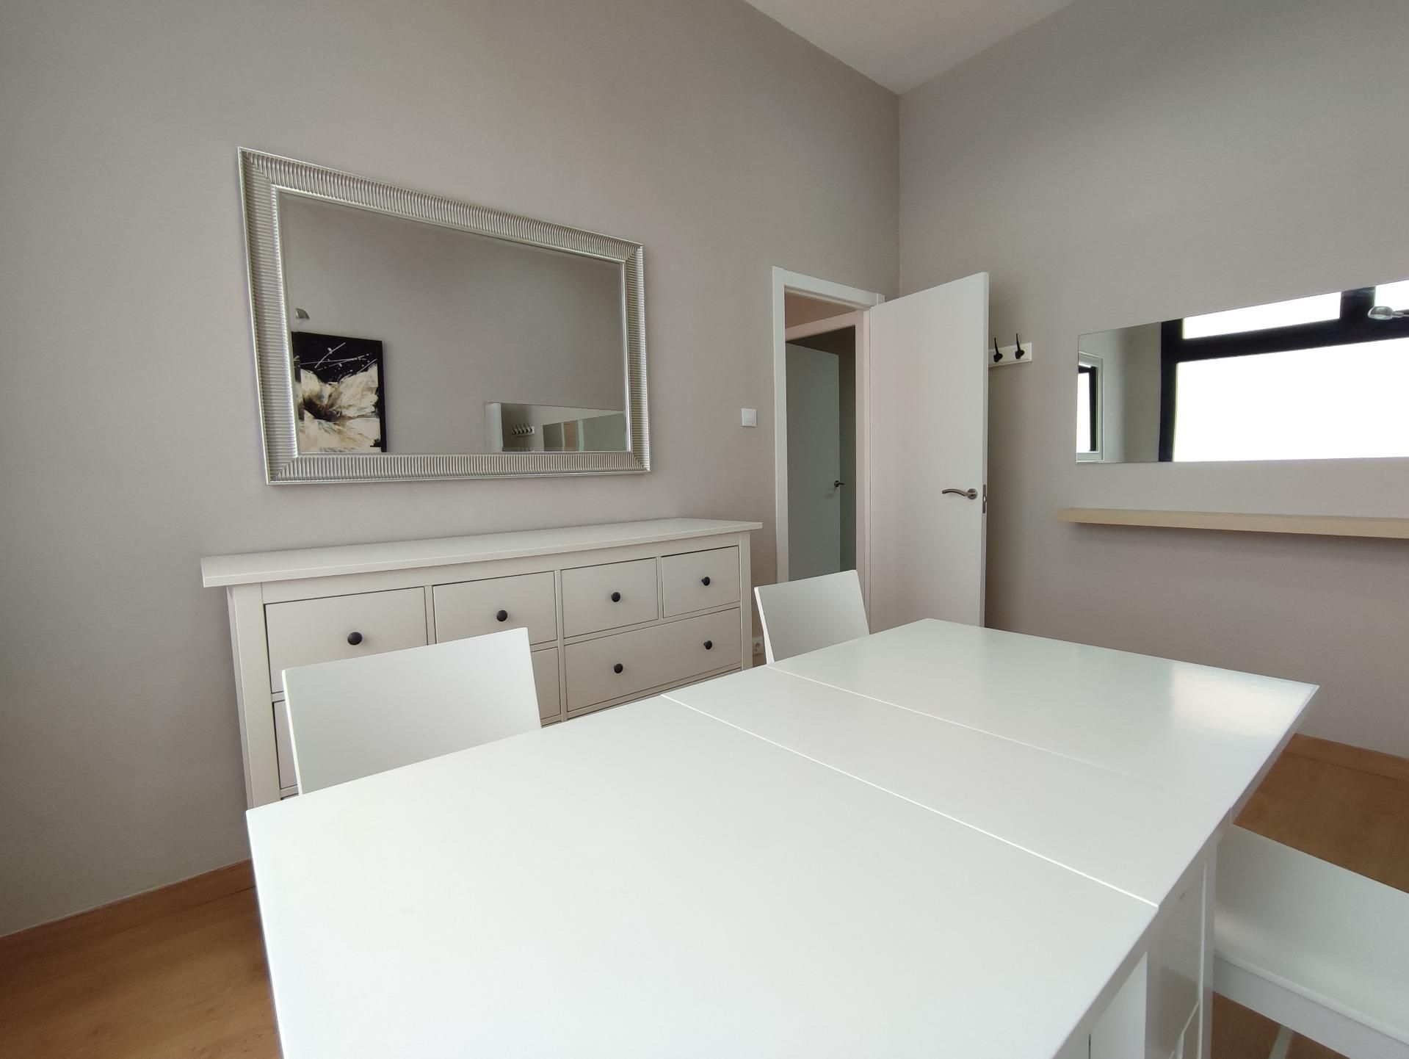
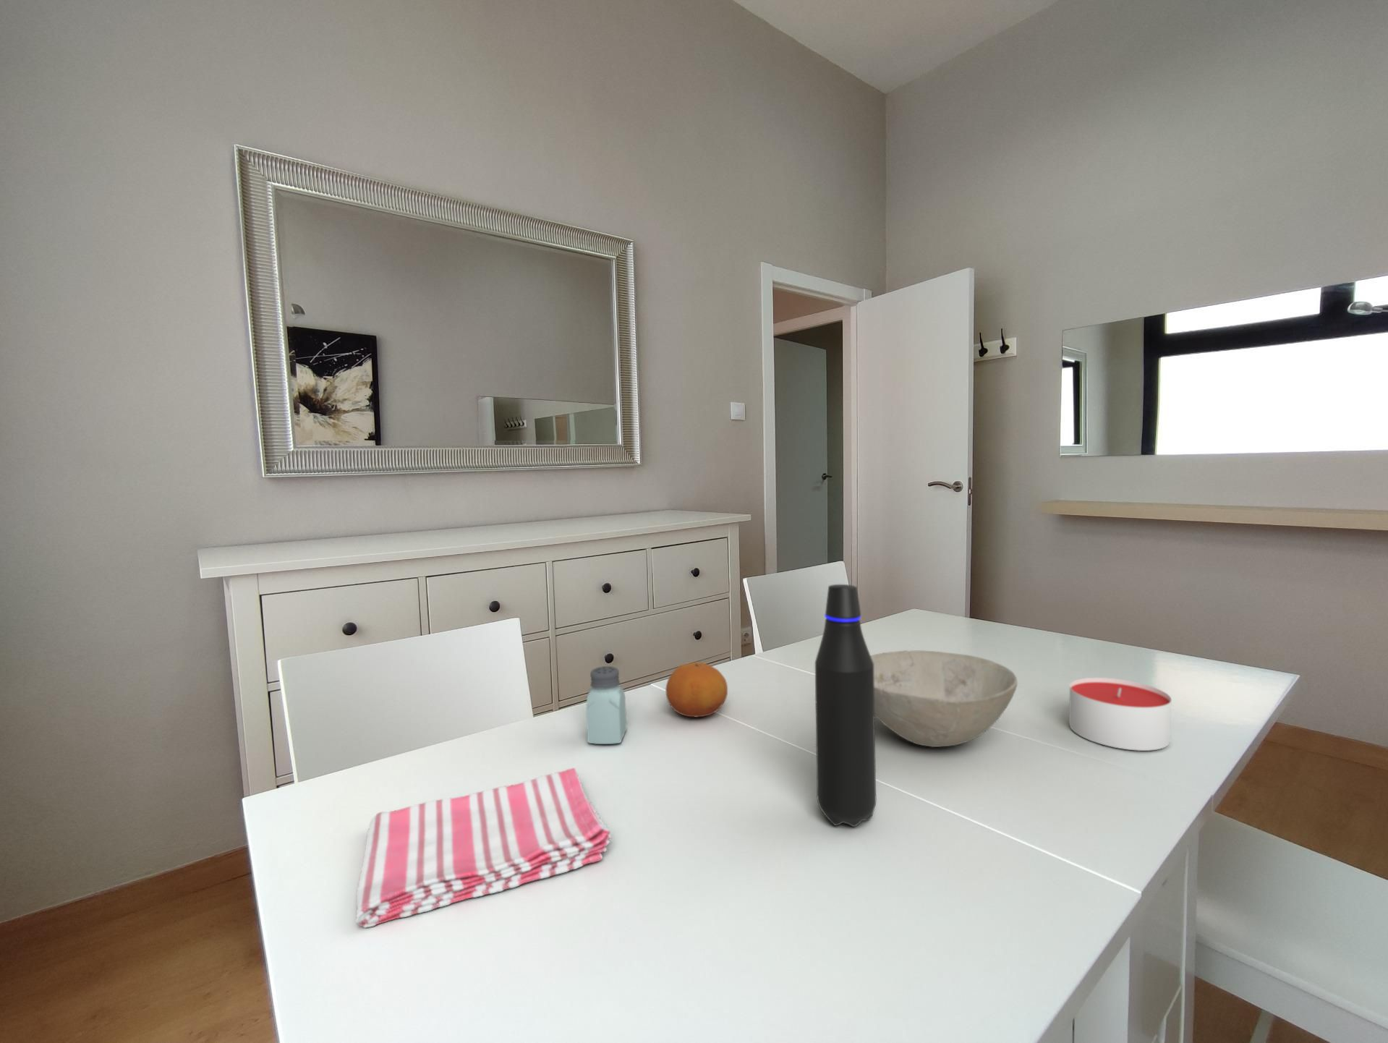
+ saltshaker (606, 703)
+ water bottle (844, 703)
+ candle (1119, 710)
+ dish towel (484, 829)
+ fruit (697, 689)
+ bowl (931, 704)
